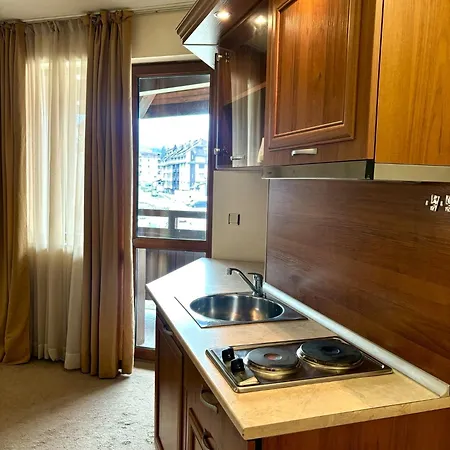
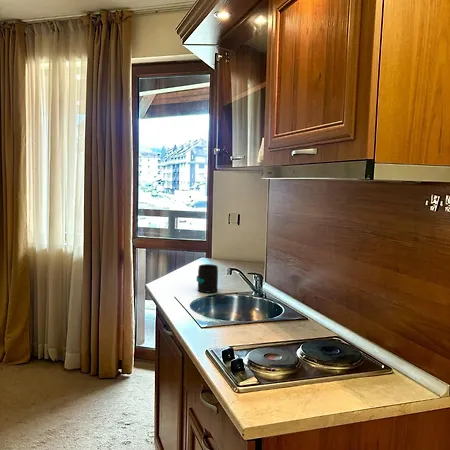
+ mug (206, 277)
